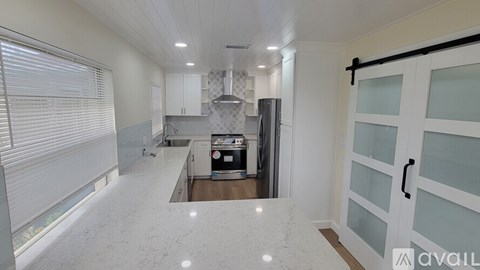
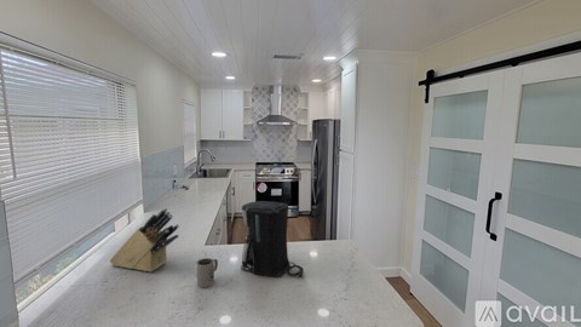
+ mug (208, 270)
+ knife block (144, 236)
+ coffee maker (268, 239)
